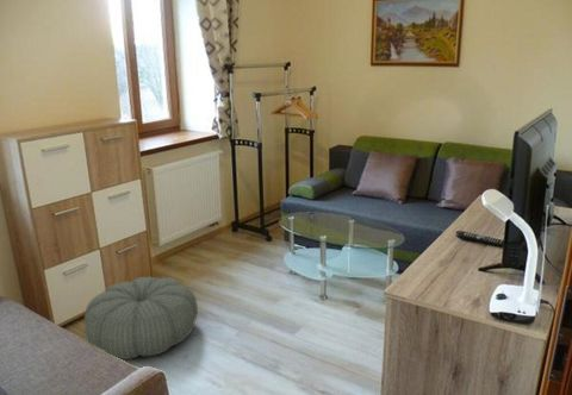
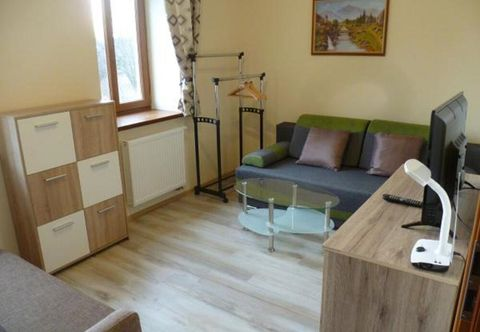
- pouf (142, 314)
